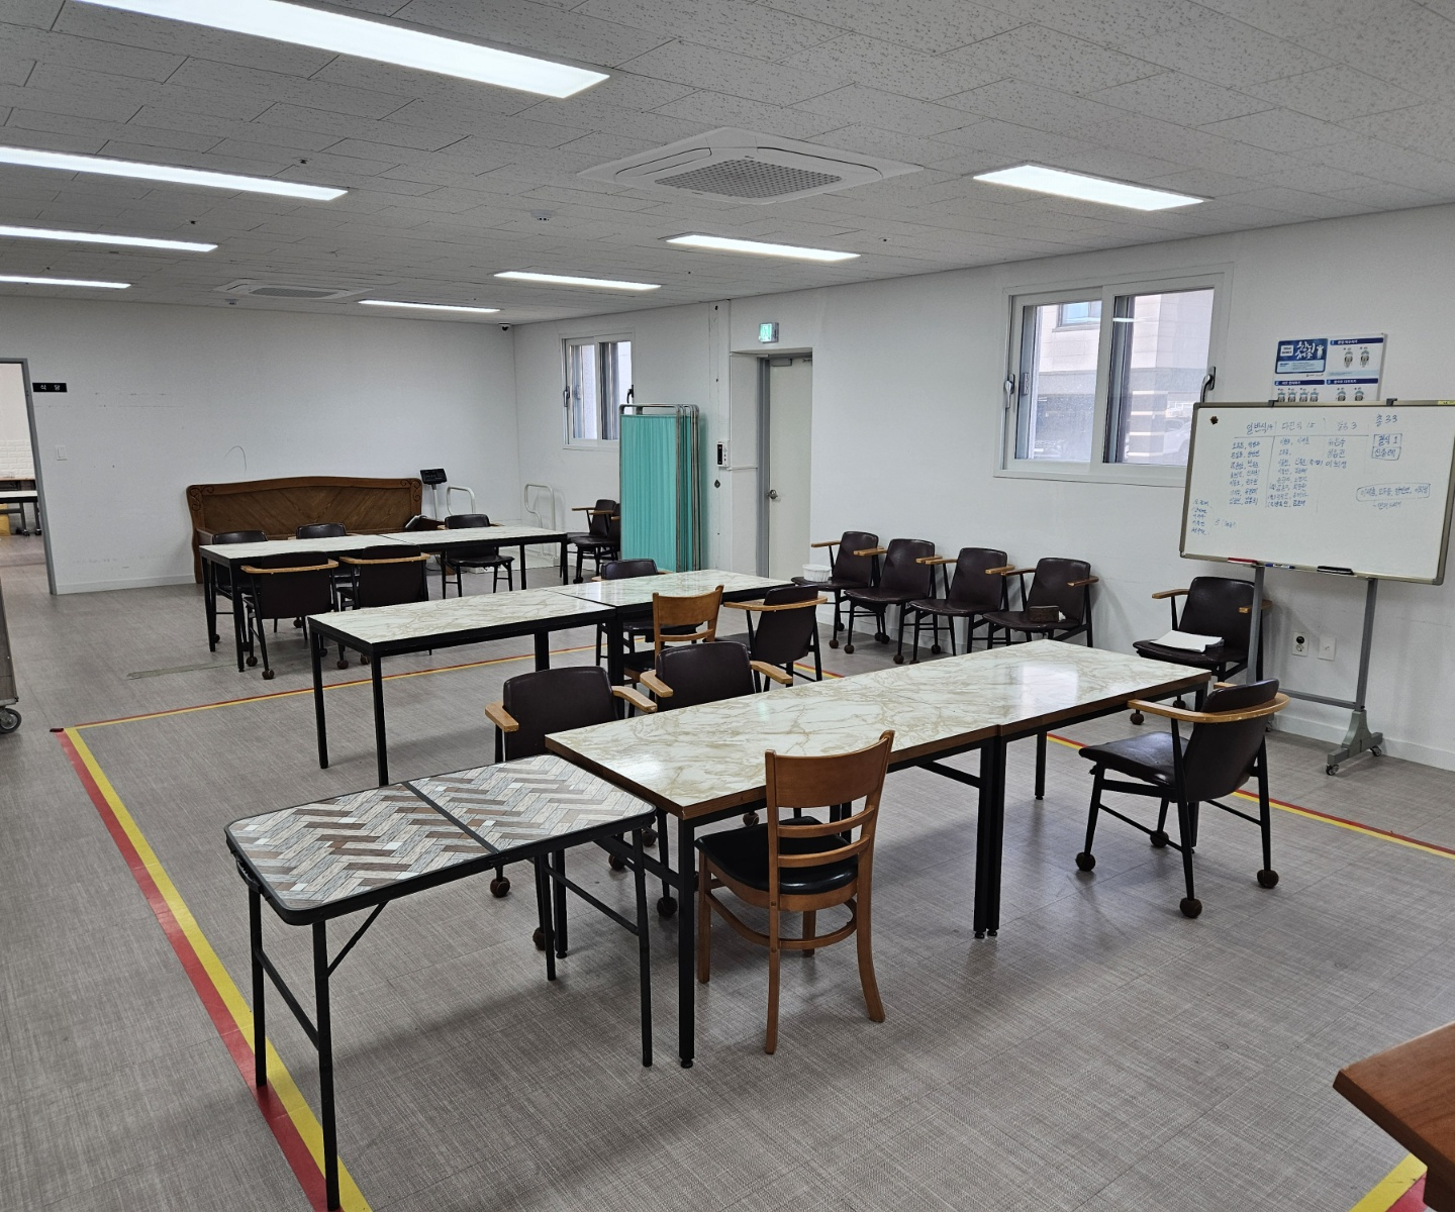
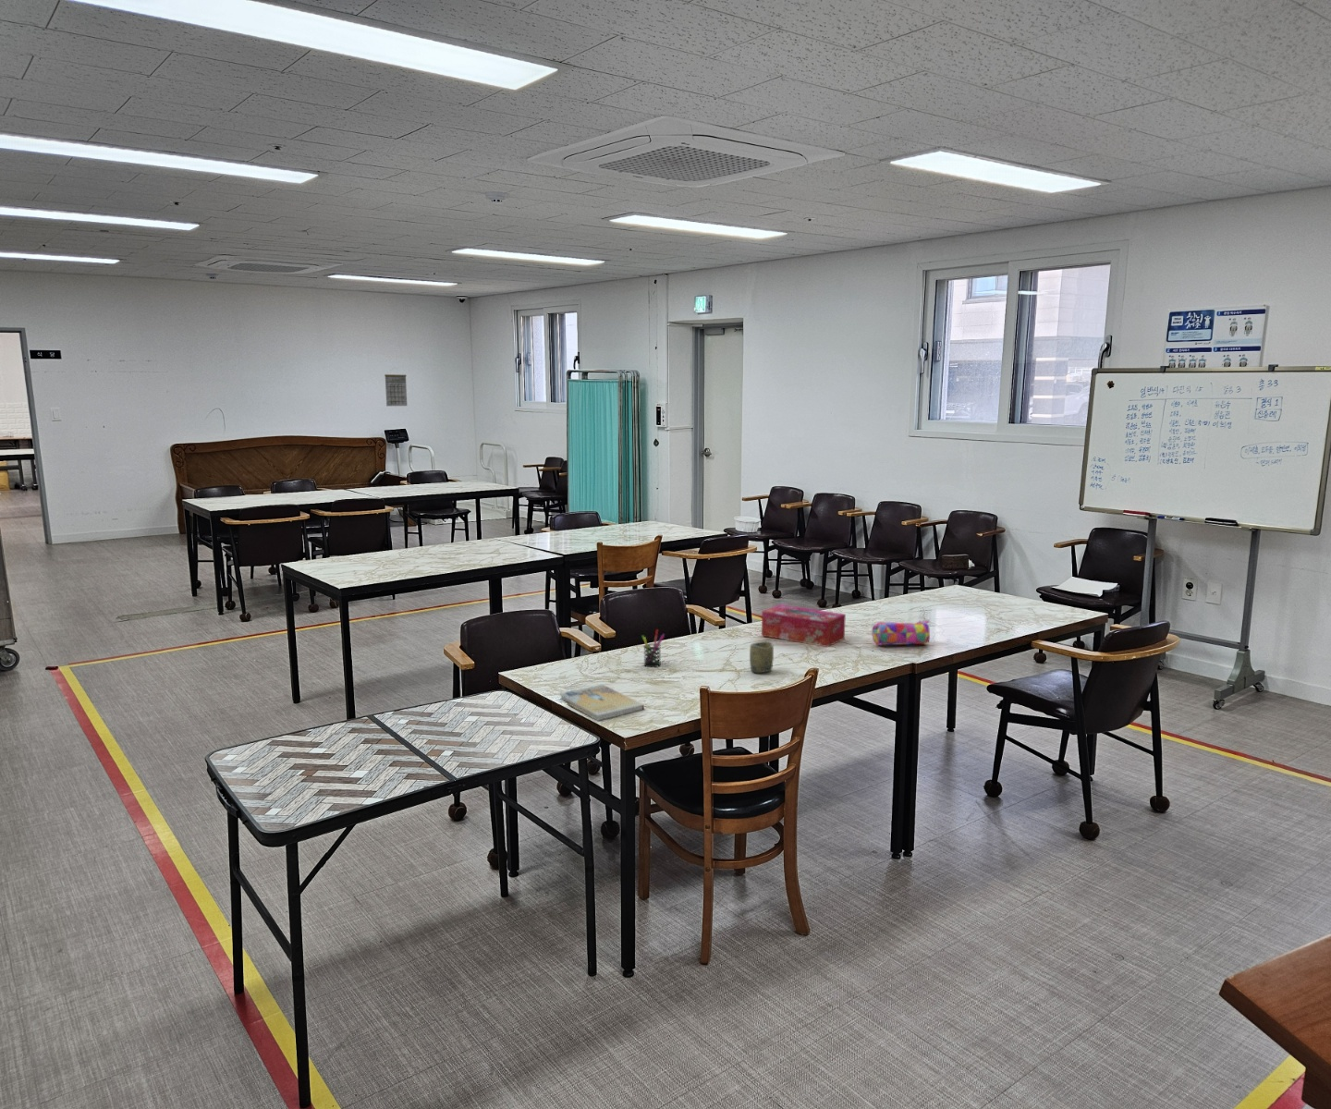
+ tissue box (803, 625)
+ book (600, 701)
+ cup (761, 657)
+ calendar (396, 386)
+ pencil case (901, 632)
+ pen holder (651, 648)
